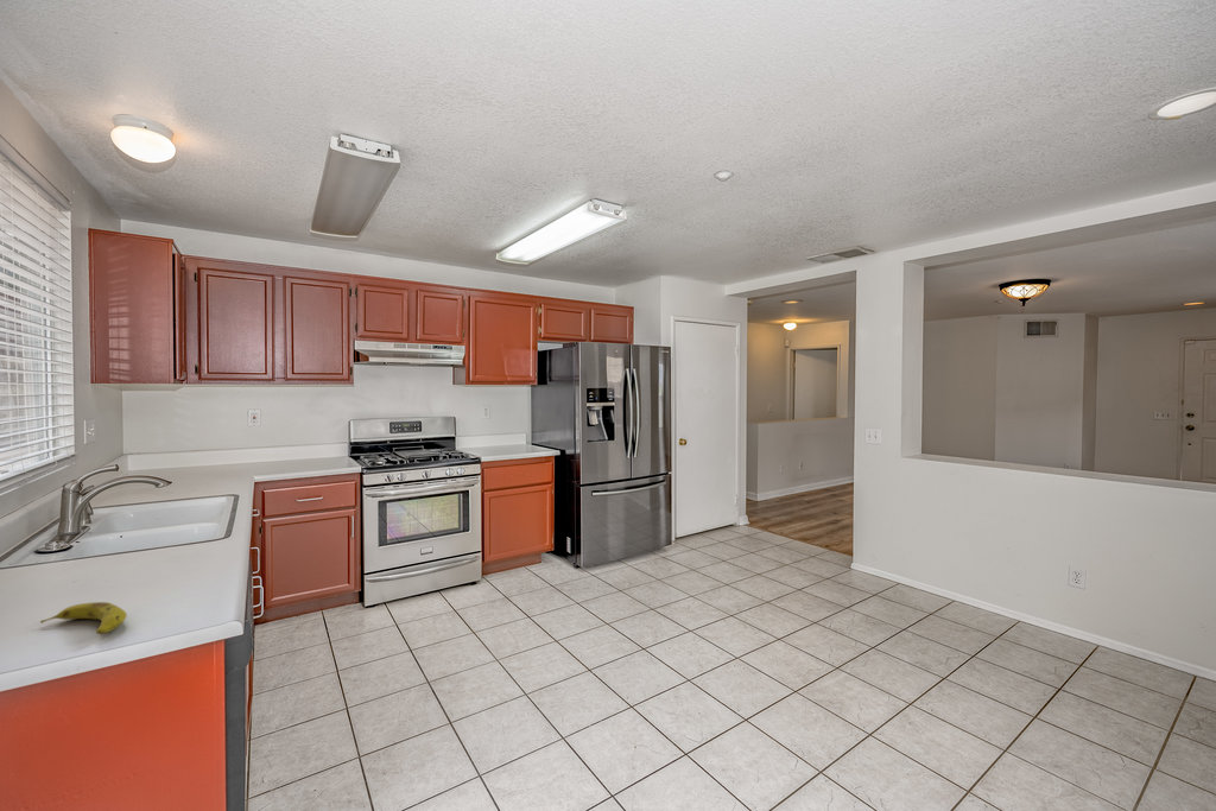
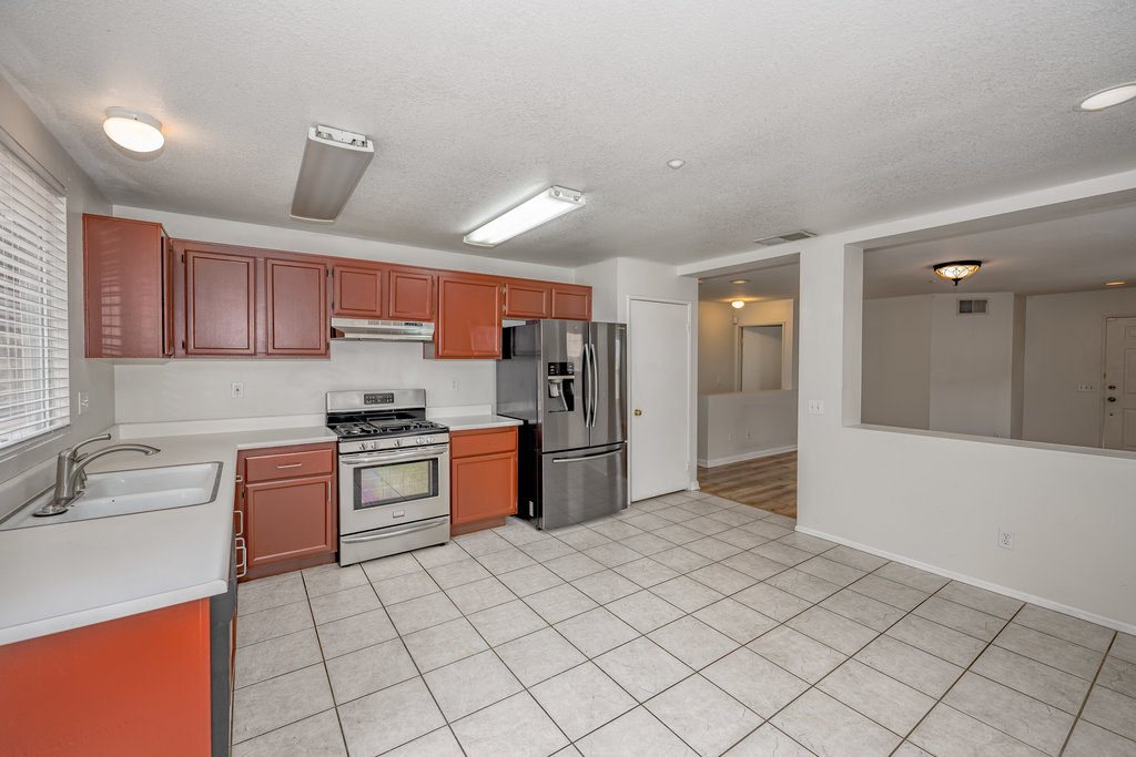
- fruit (89, 617)
